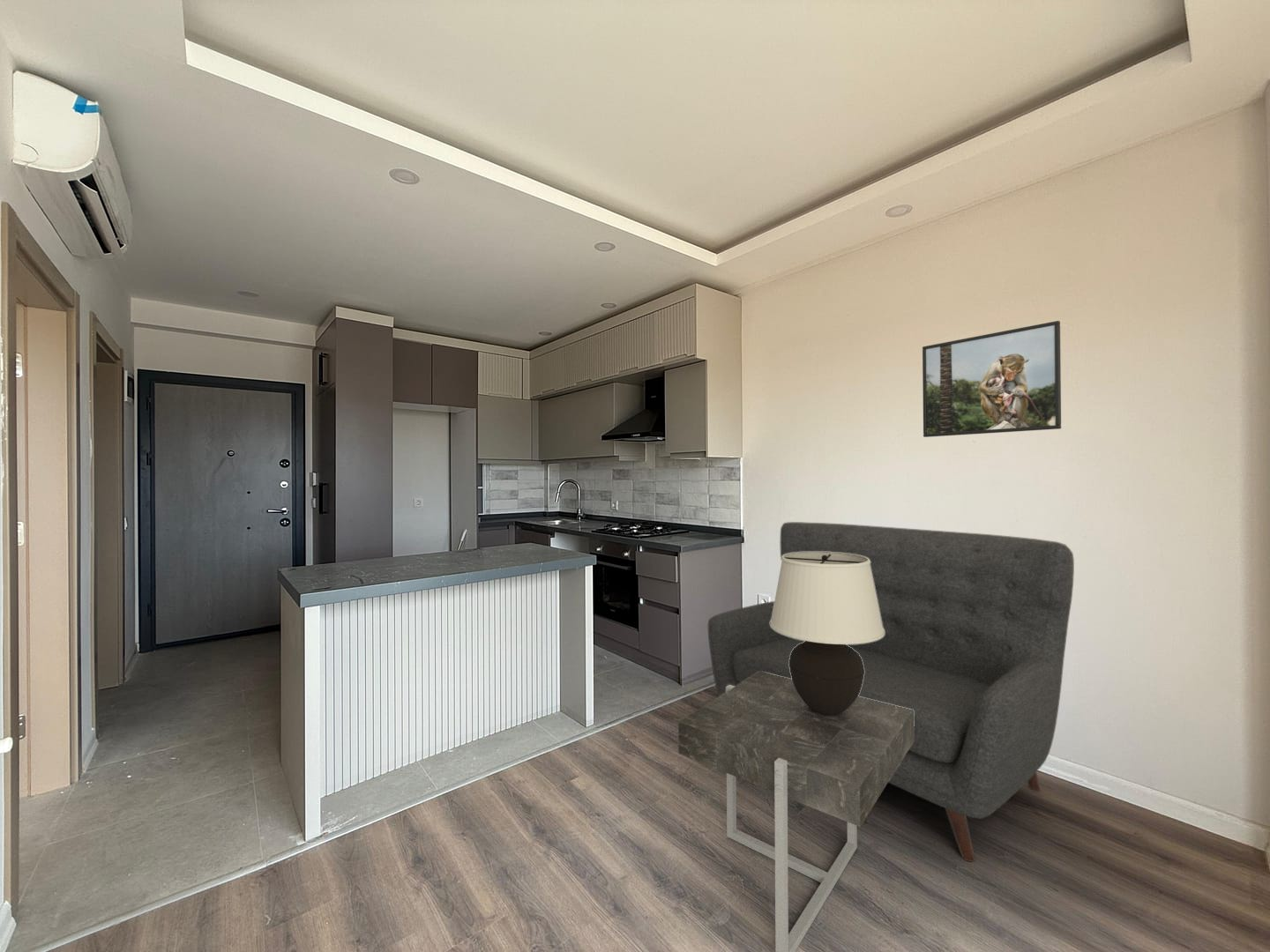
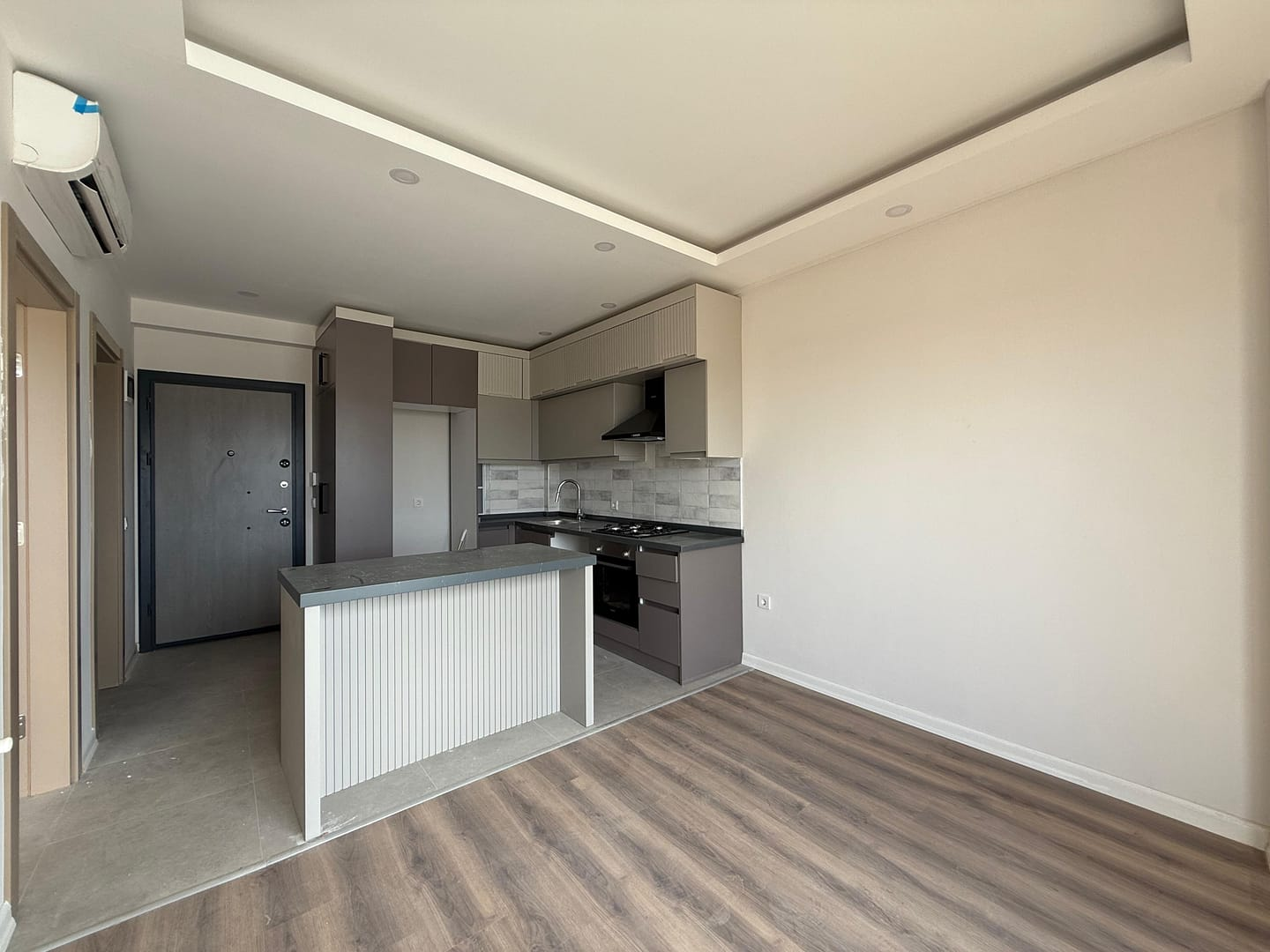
- sofa (872, 644)
- table lamp (826, 631)
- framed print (985, 383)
- side table (795, 800)
